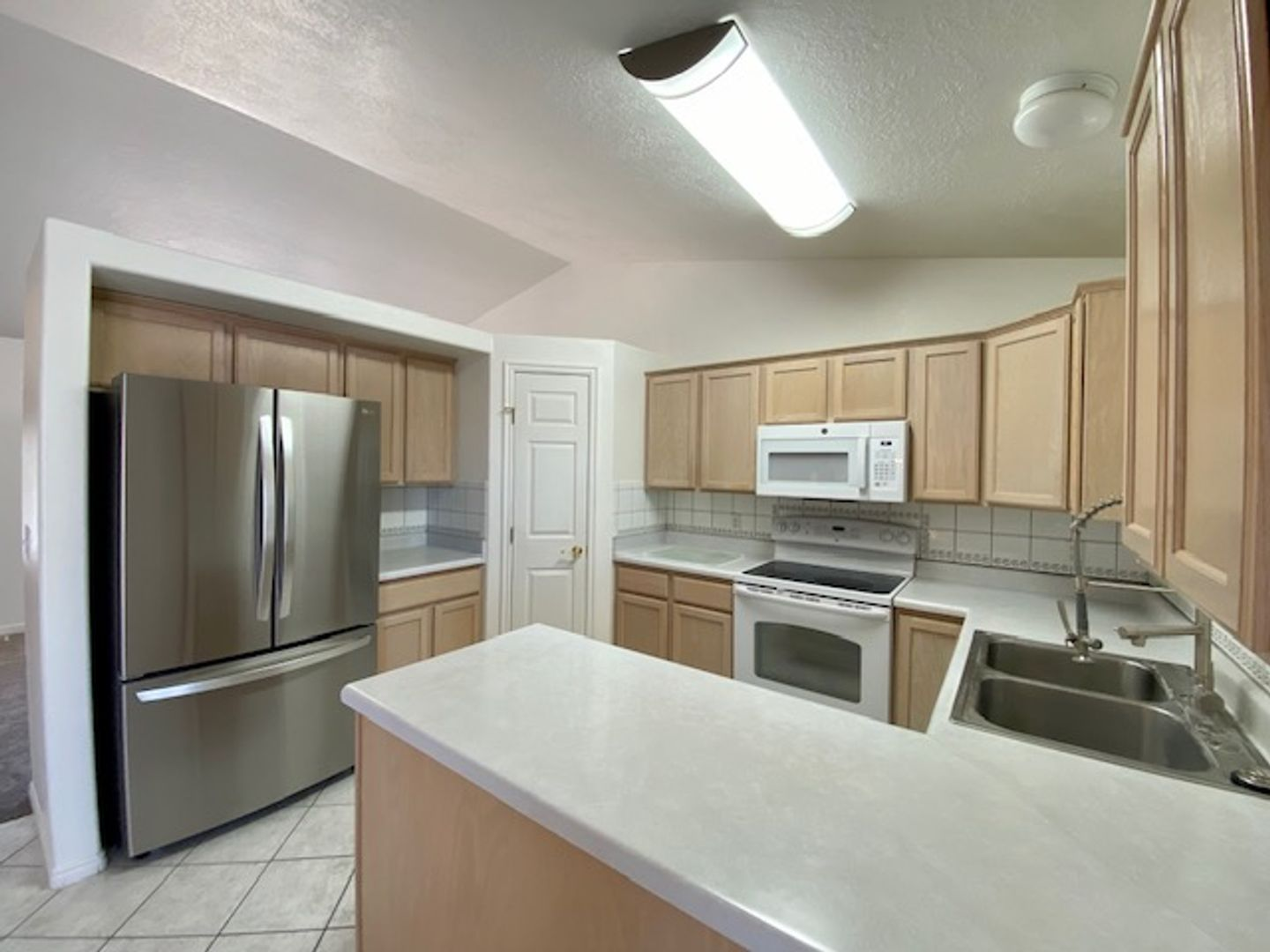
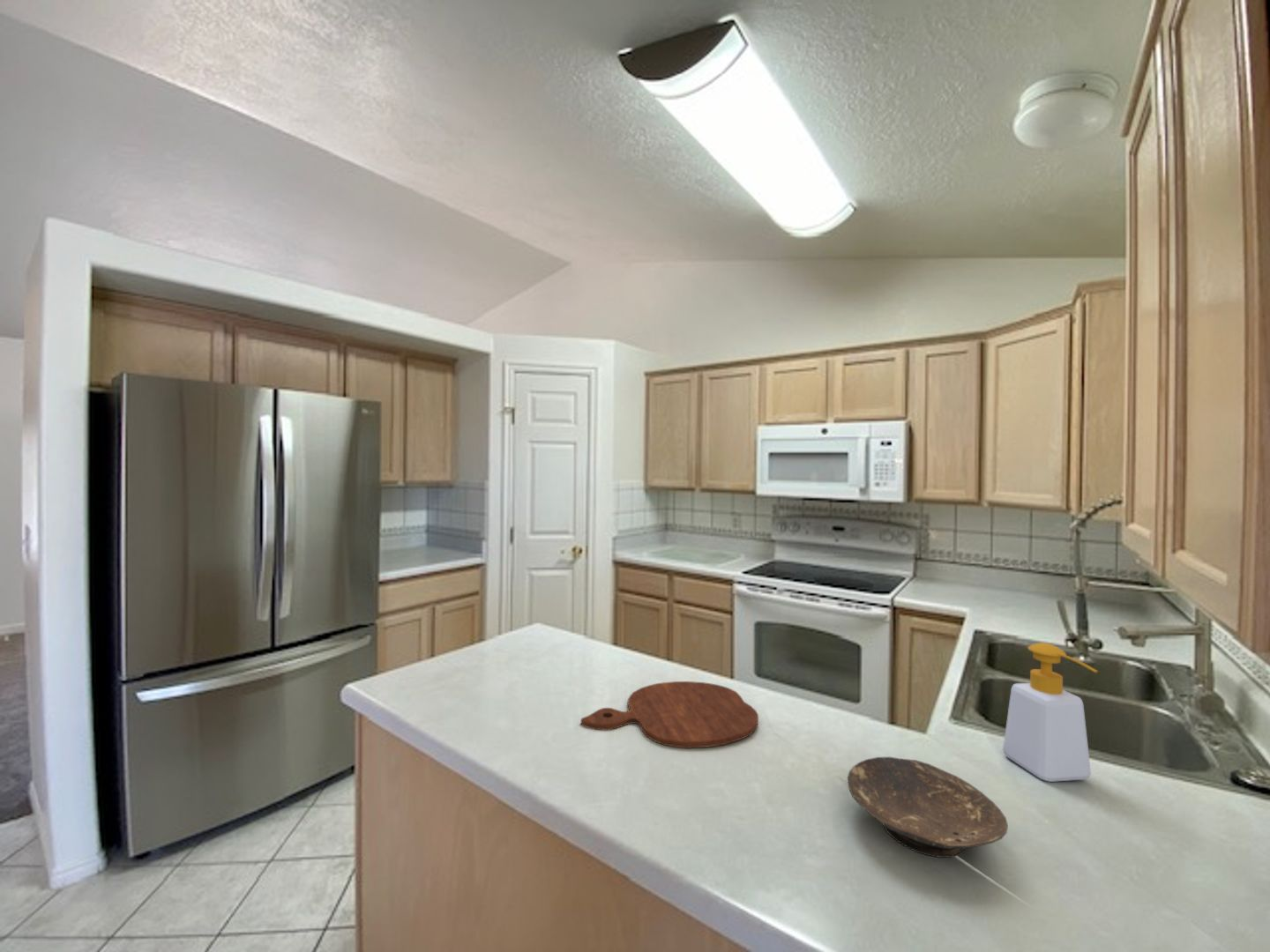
+ soap bottle (1057, 711)
+ cutting board (667, 712)
+ bowl (922, 812)
